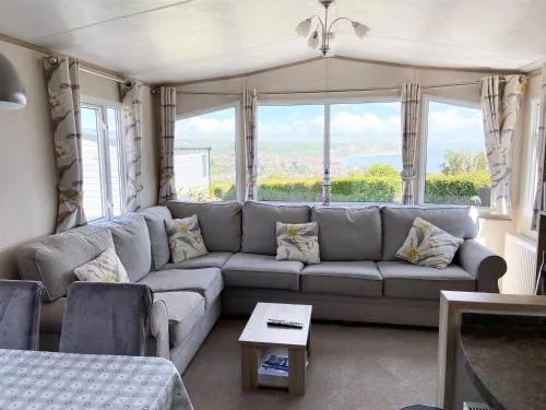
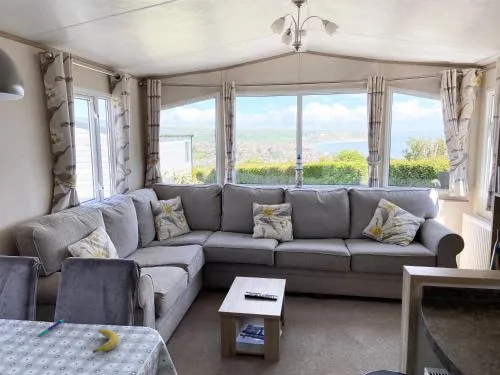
+ fruit (105, 343)
+ pen (50, 327)
